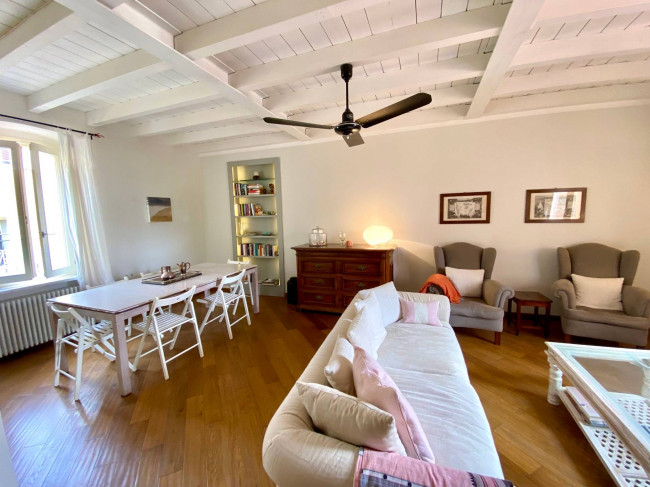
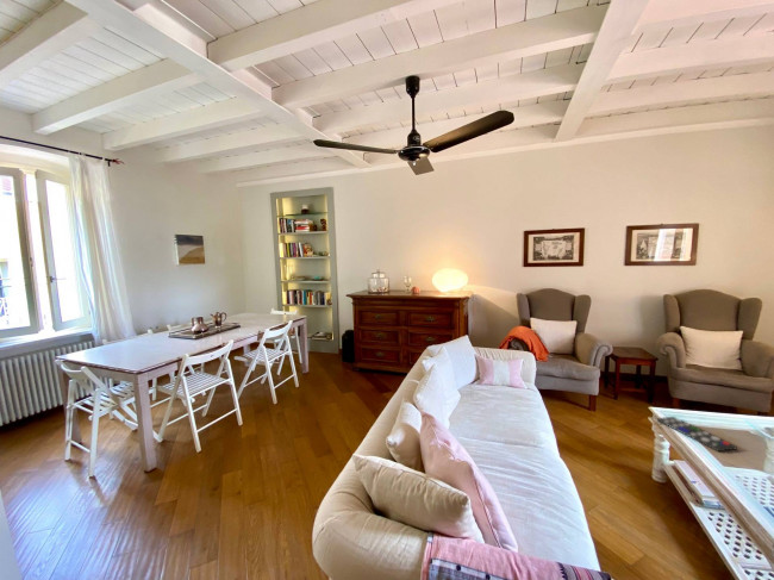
+ remote control (693, 431)
